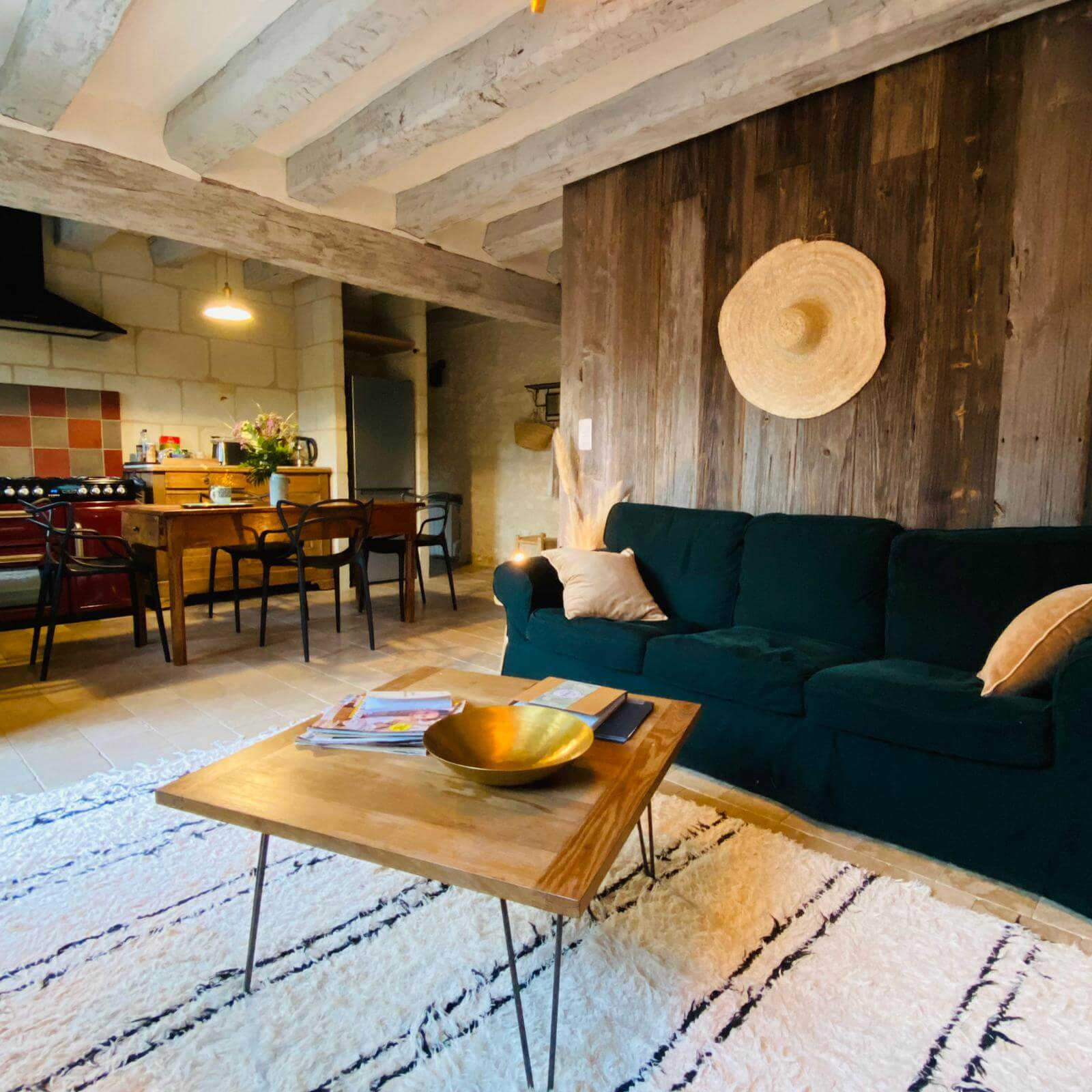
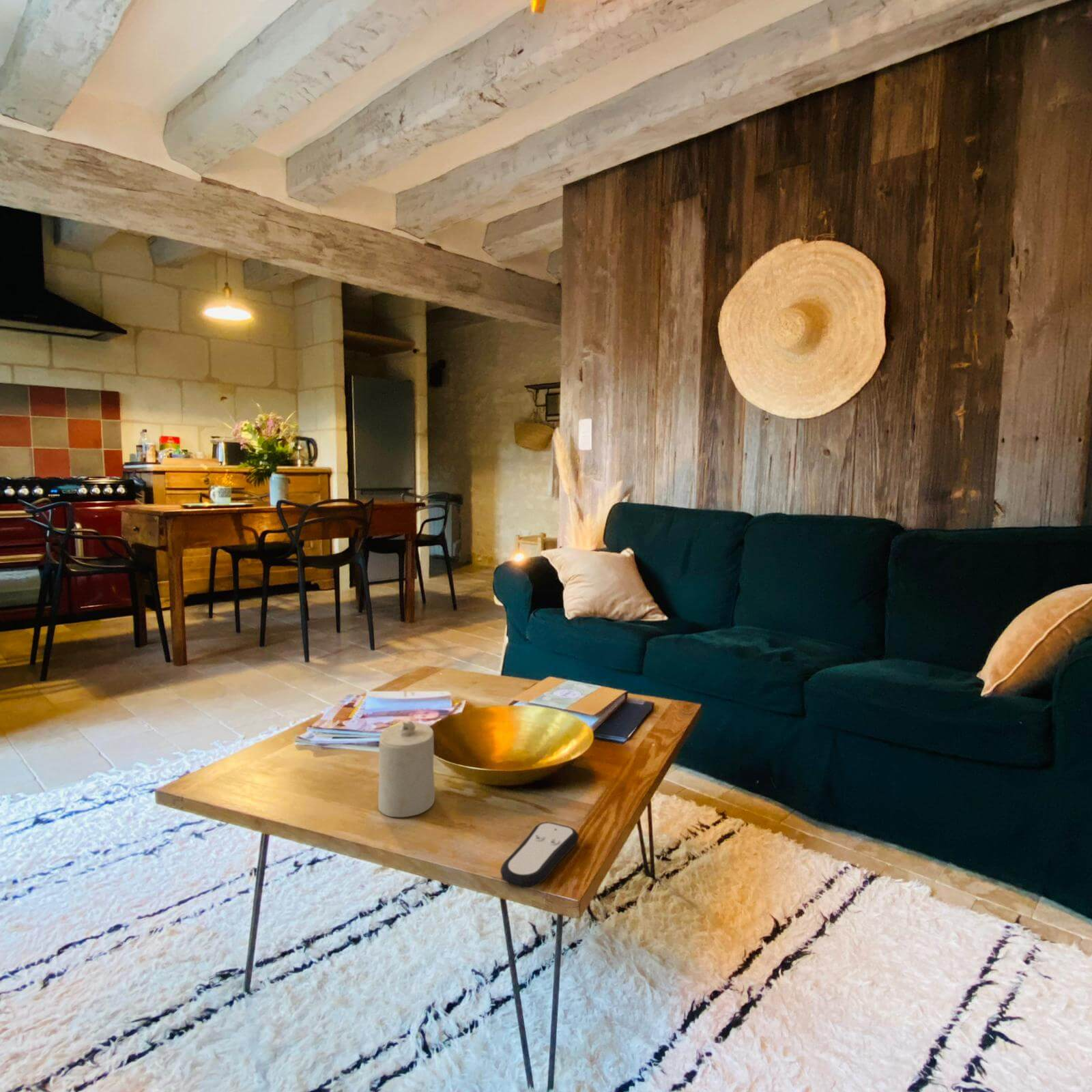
+ remote control (539, 852)
+ candle (406, 760)
